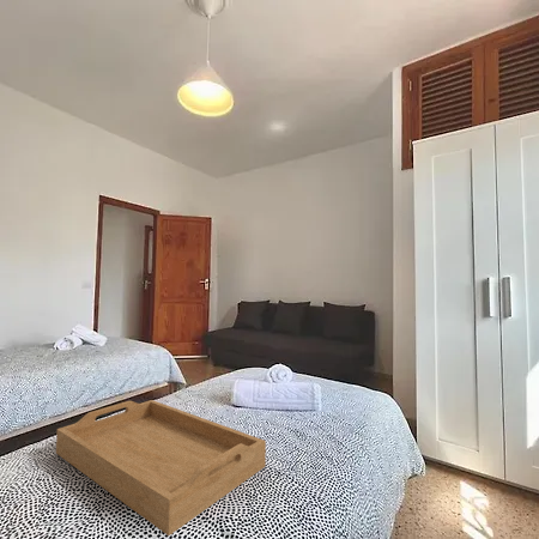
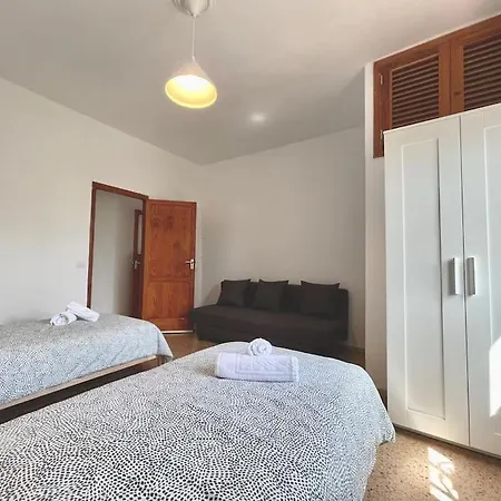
- serving tray (157, 443)
